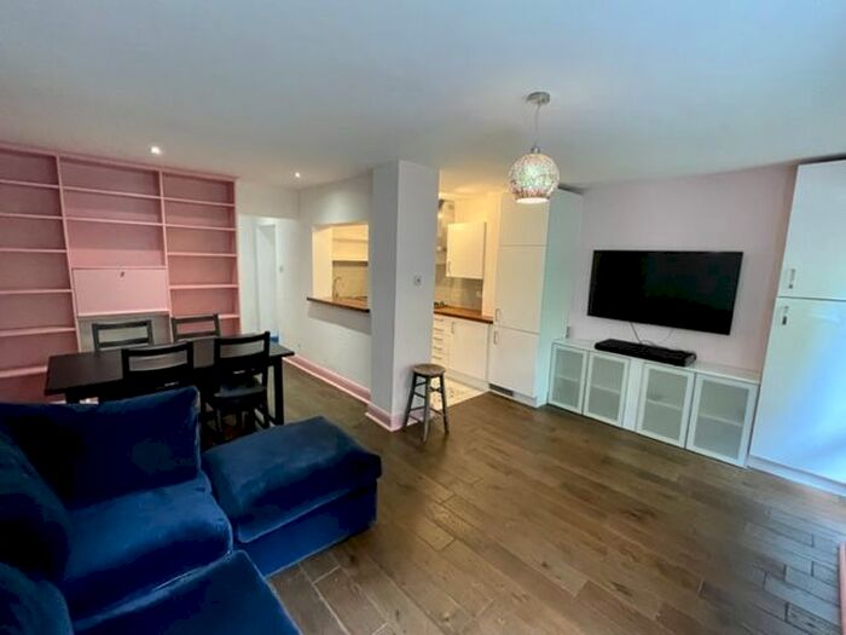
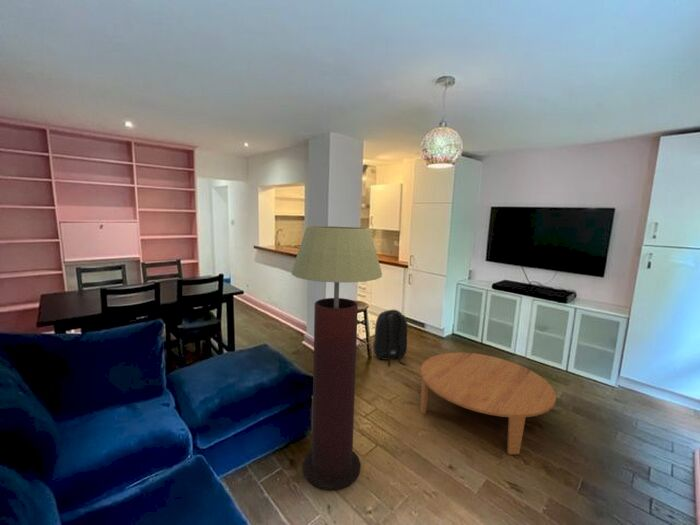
+ floor lamp (334, 353)
+ coffee table (482, 394)
+ backpack (391, 334)
